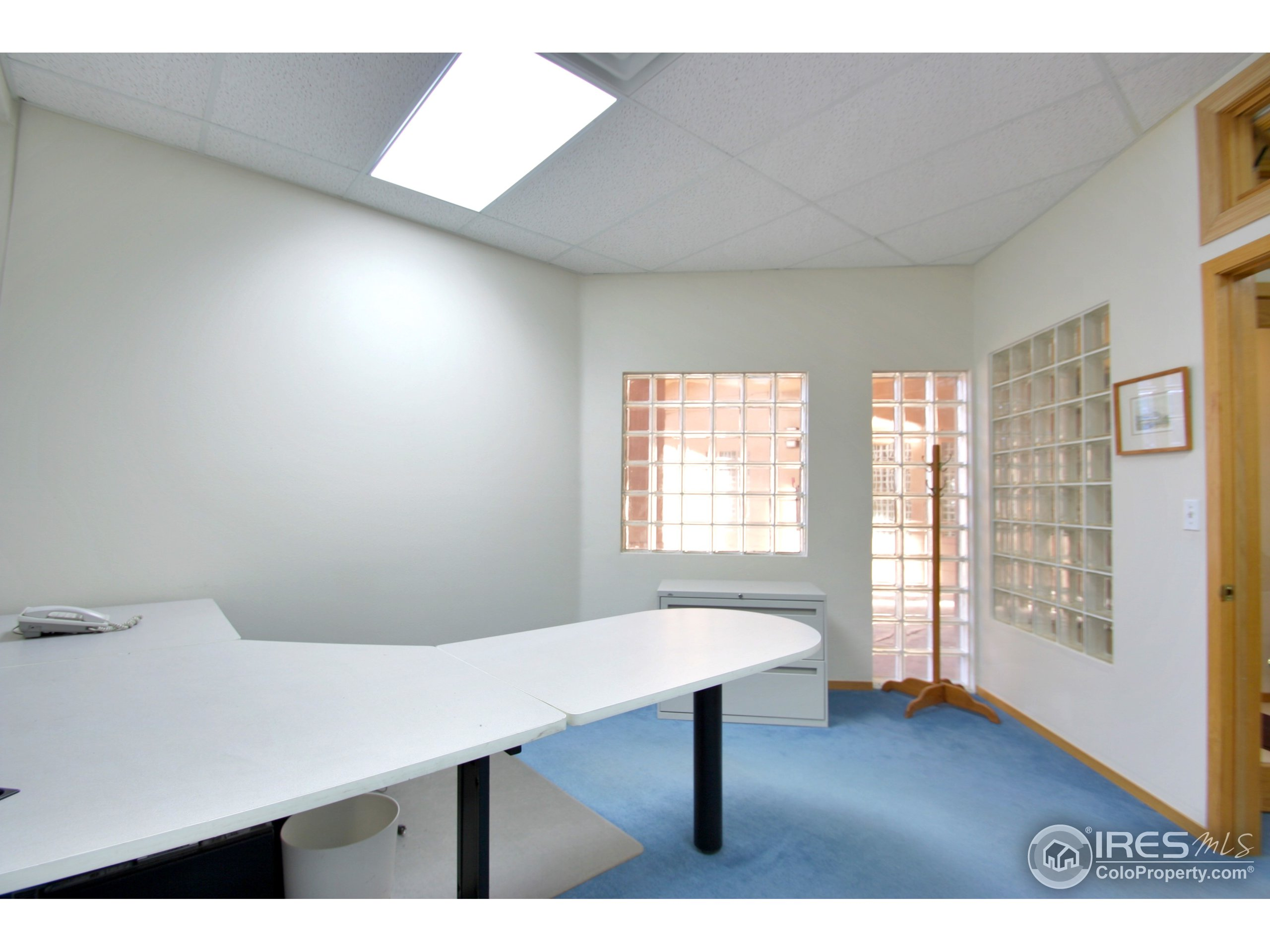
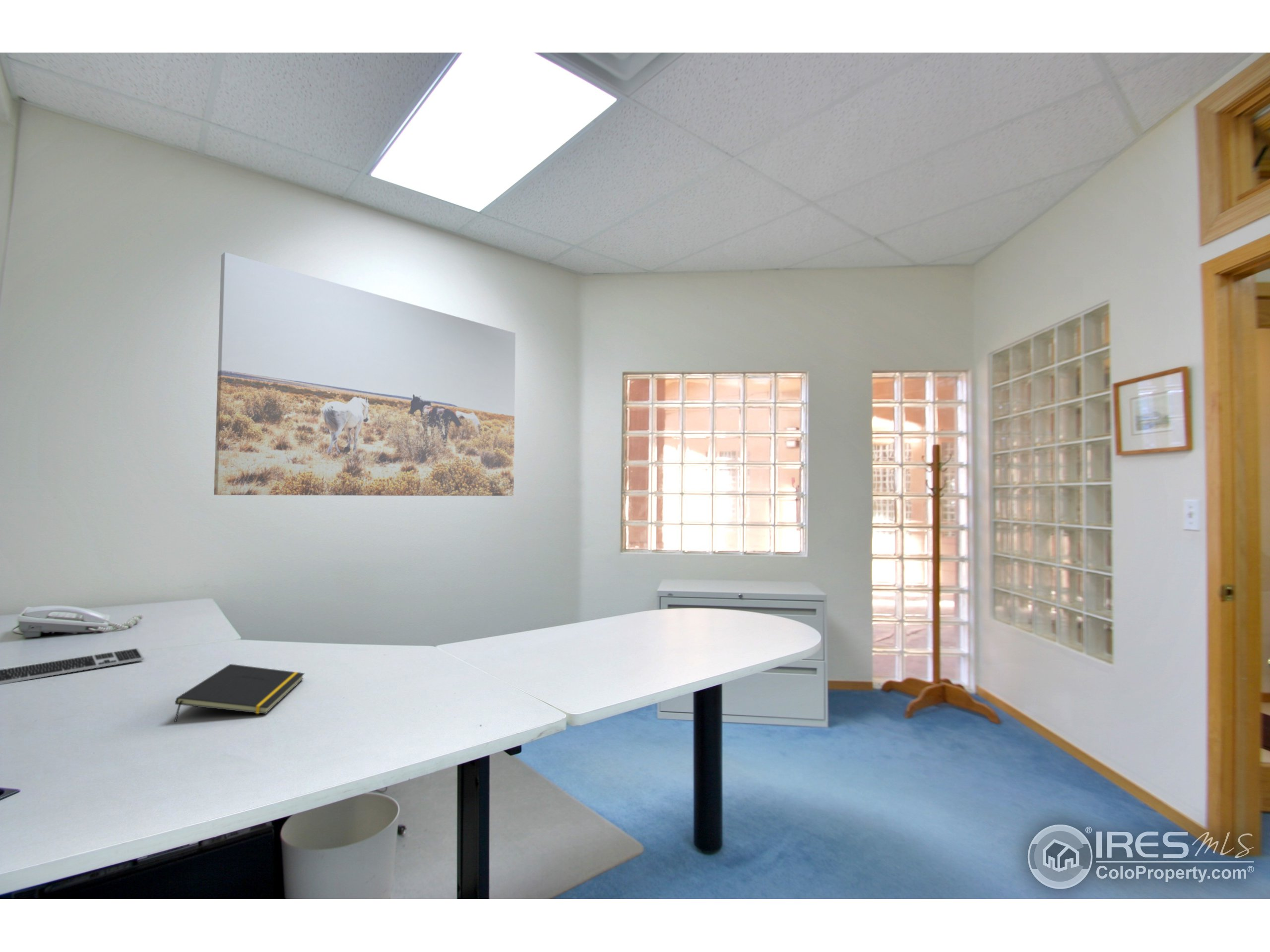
+ wall art (394, 398)
+ keyboard (73, 665)
+ notepad (247, 687)
